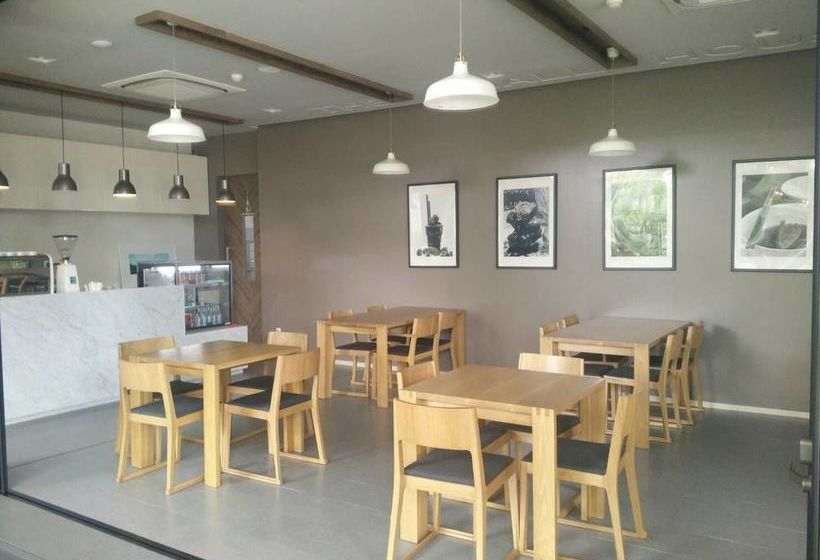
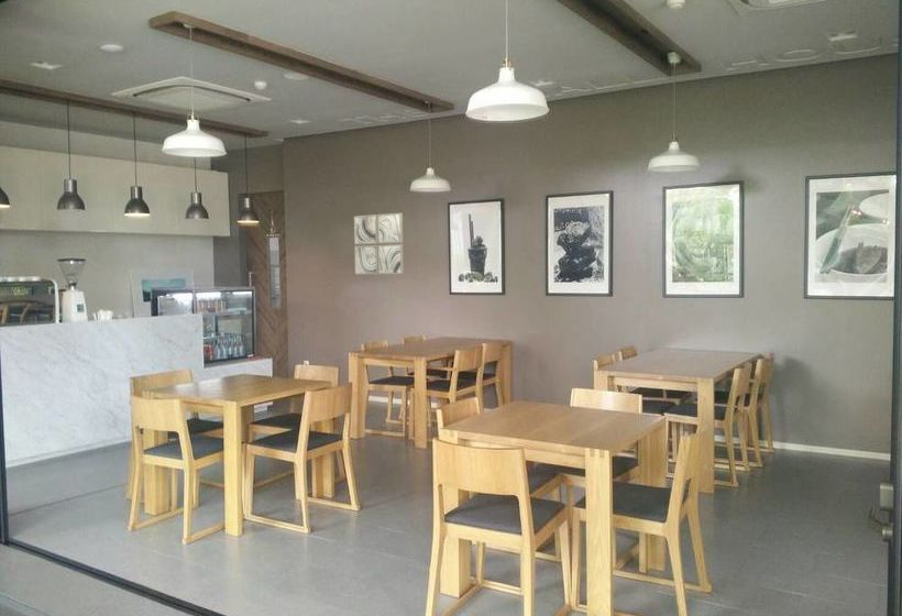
+ wall art (377, 243)
